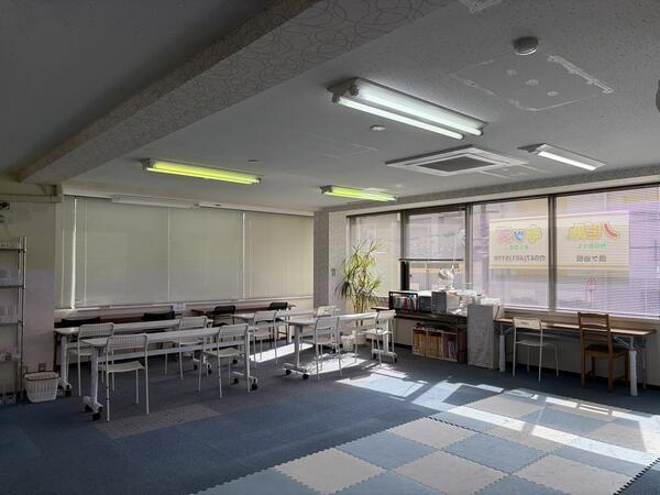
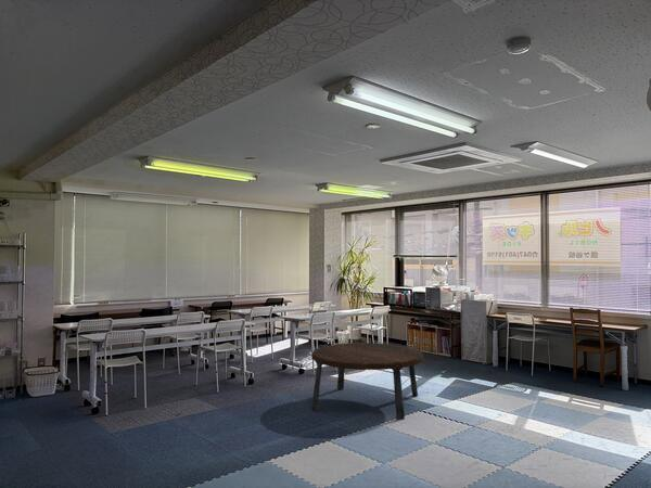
+ dining table (367, 369)
